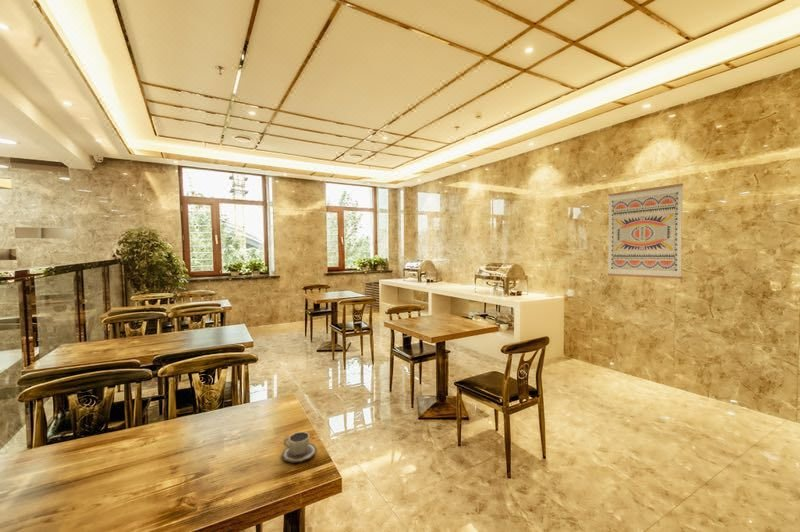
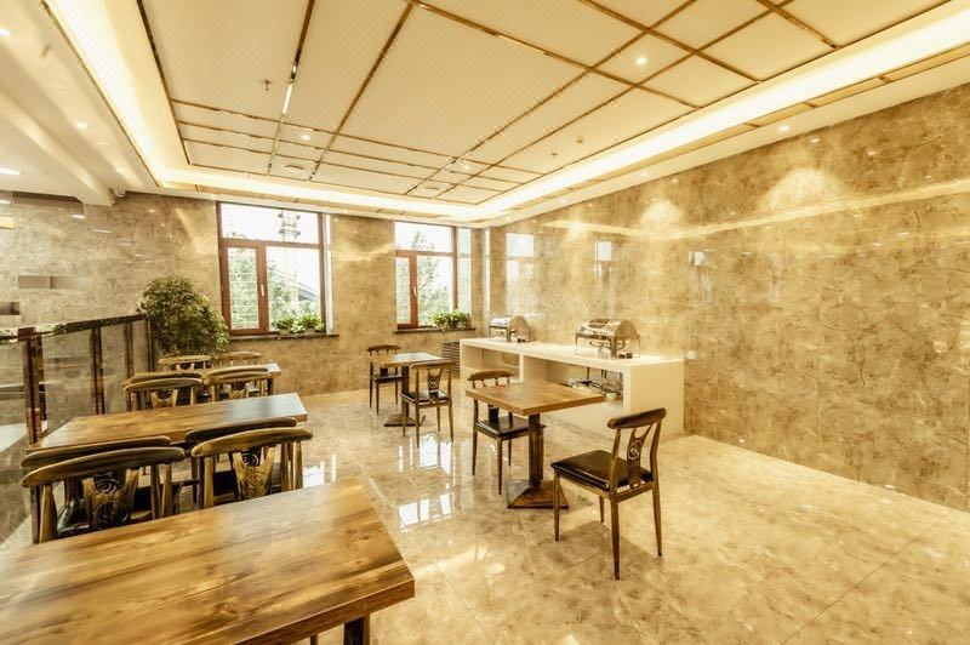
- cup (299, 445)
- wall art (642, 233)
